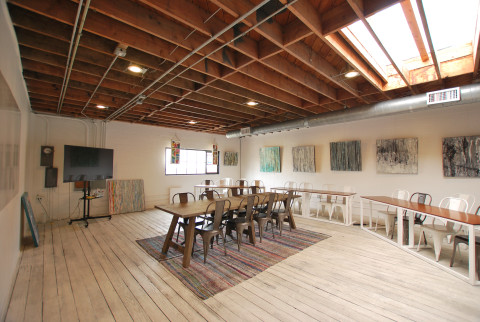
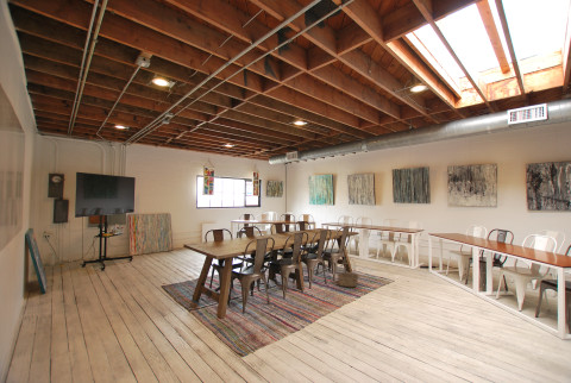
+ basket (347, 272)
